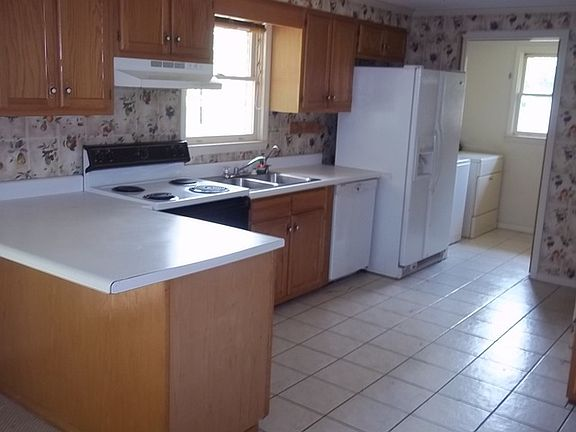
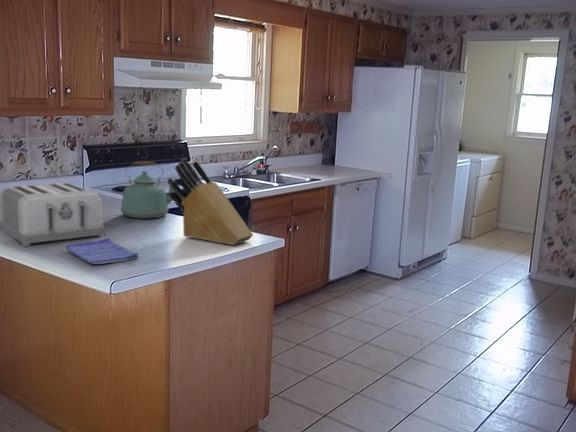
+ dish towel (101, 250)
+ knife block (209, 199)
+ kettle (149, 188)
+ toaster (51, 211)
